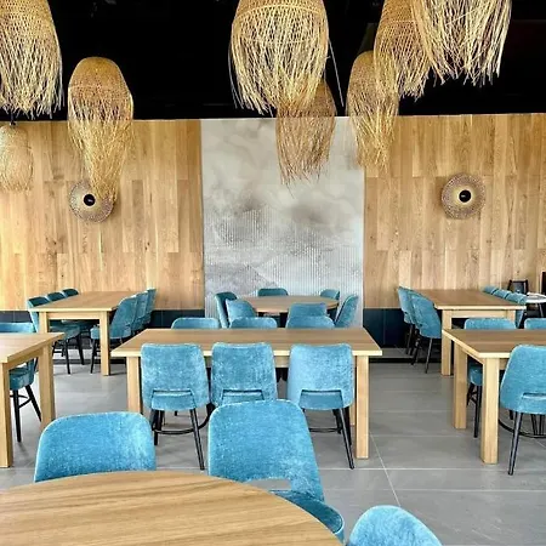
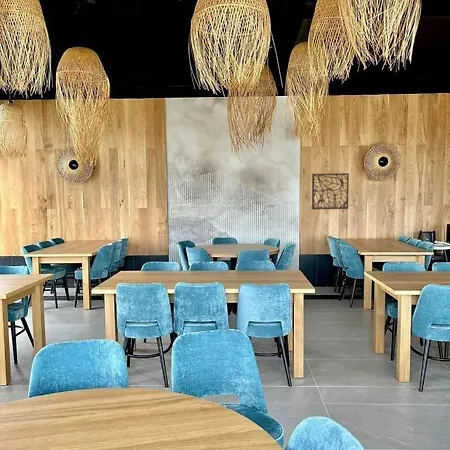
+ decorative wall panel (330, 190)
